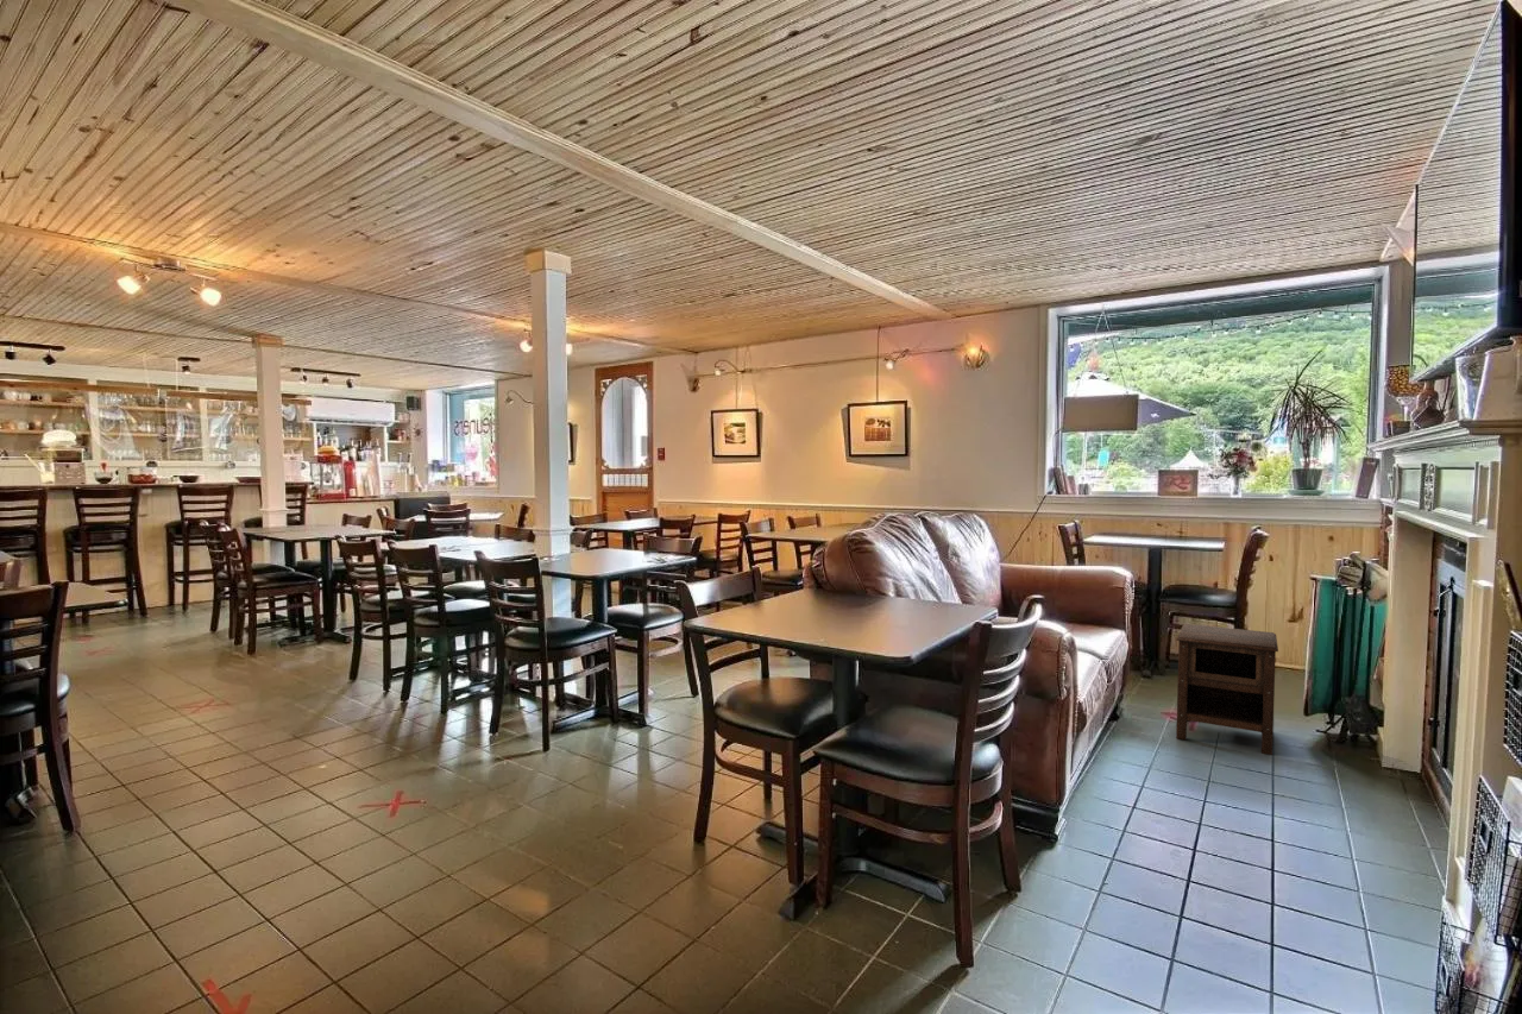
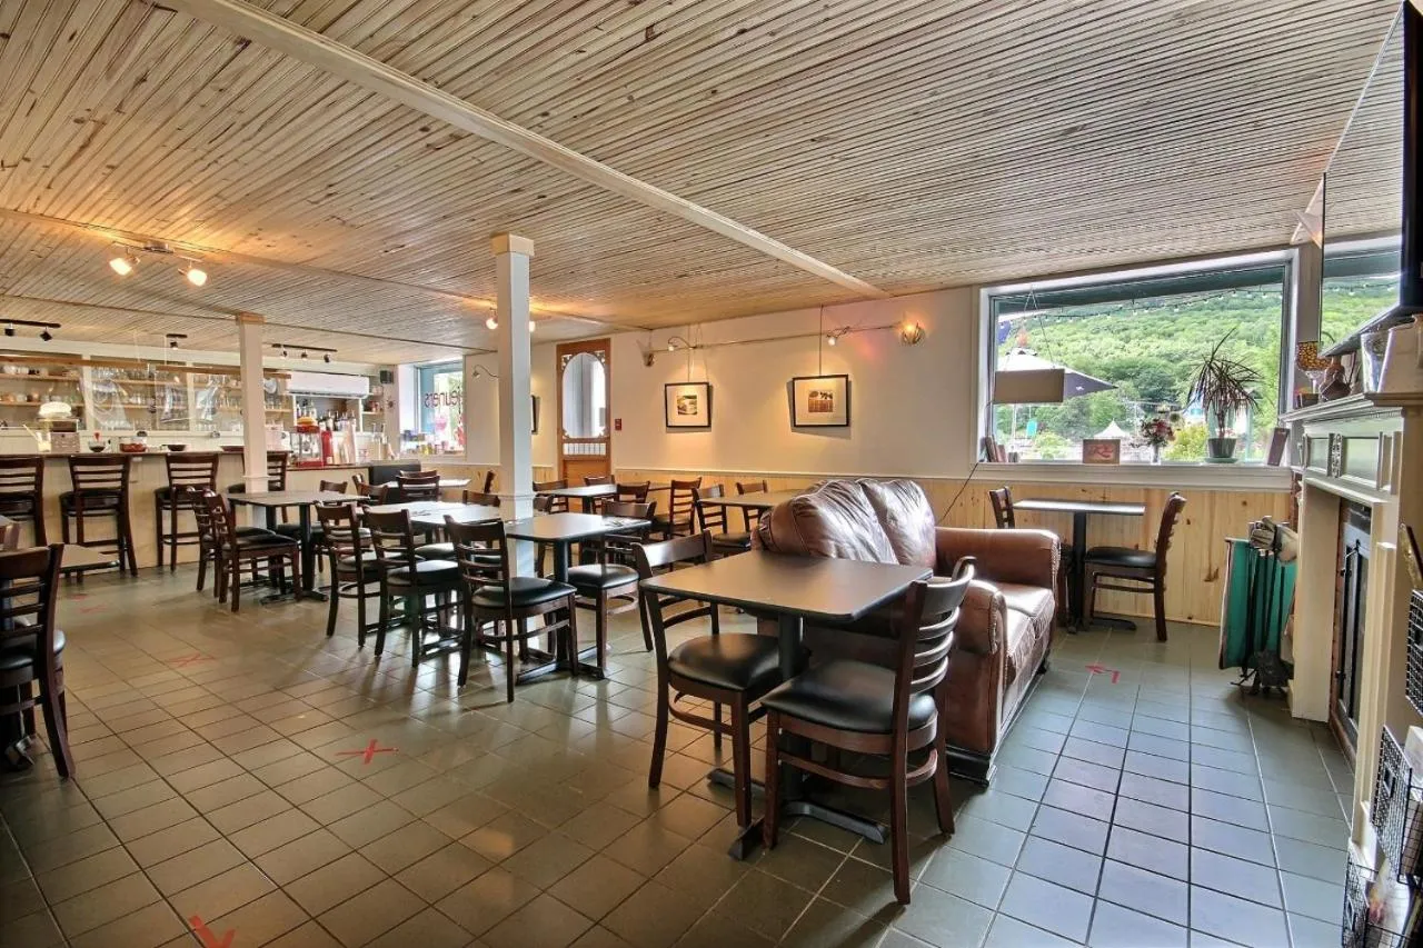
- nightstand (1225, 685)
